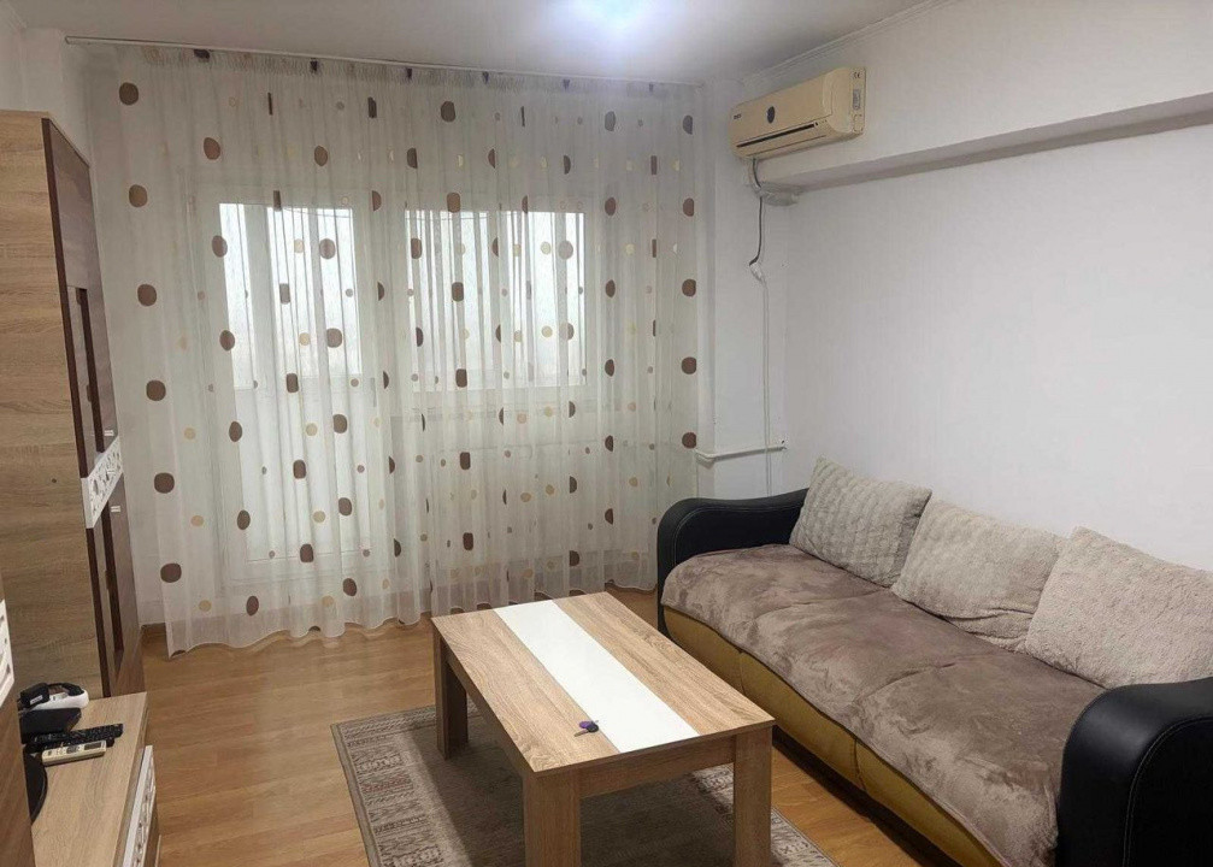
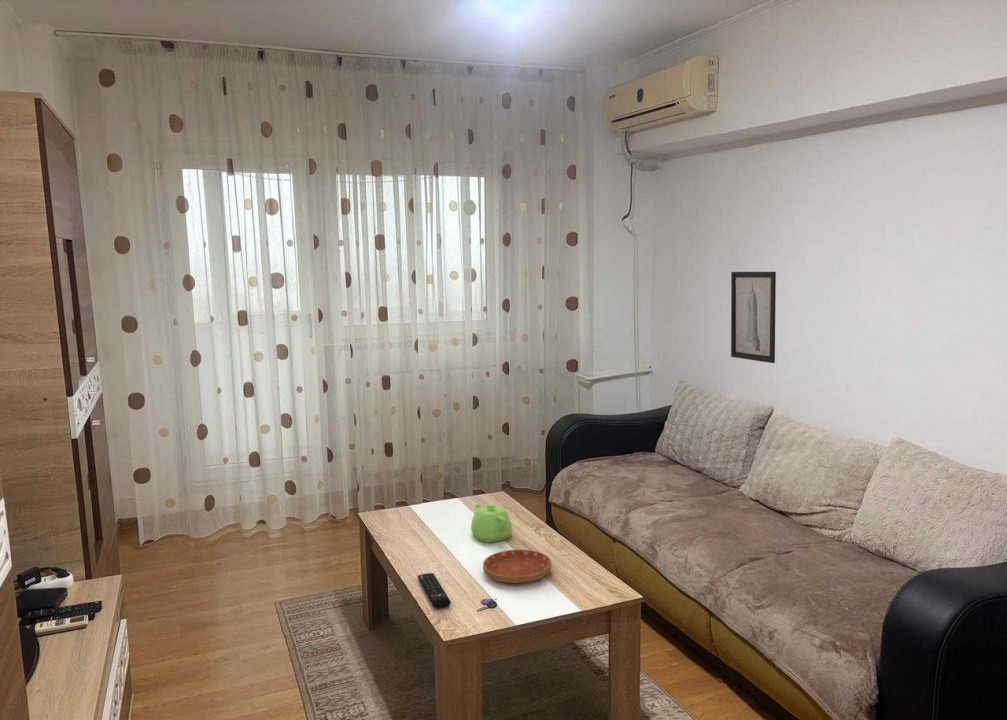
+ wall art (752, 316)
+ saucer (517, 567)
+ remote control (433, 589)
+ teapot (490, 520)
